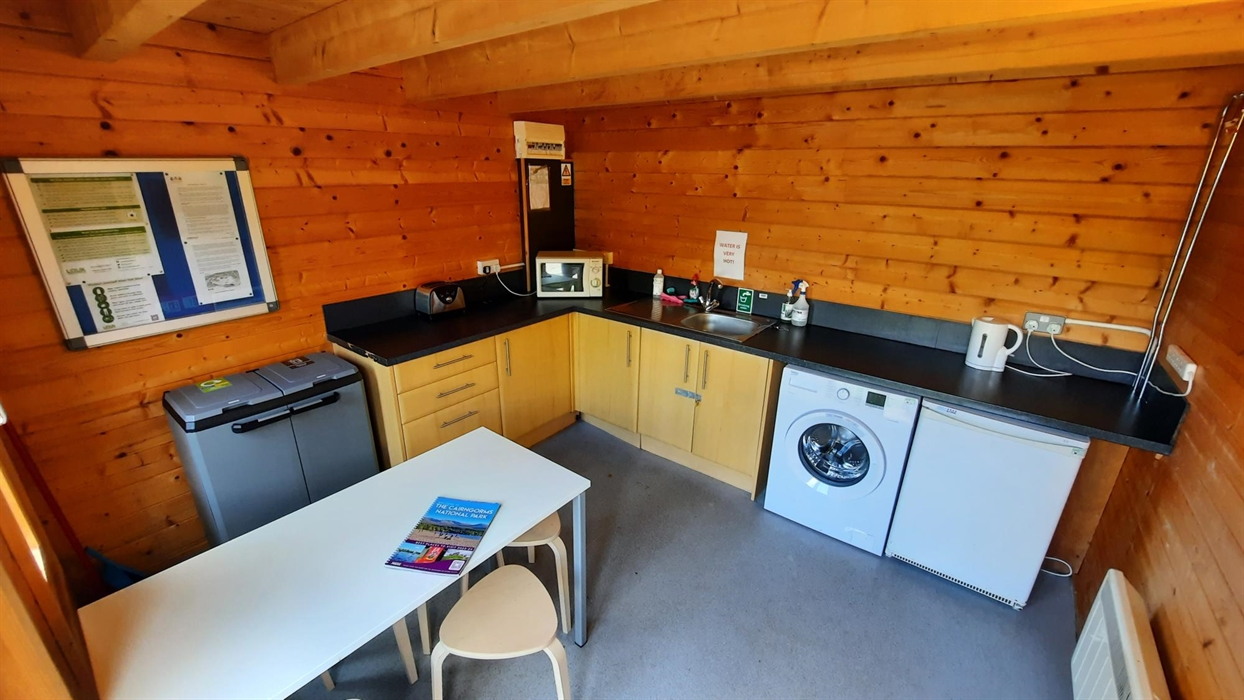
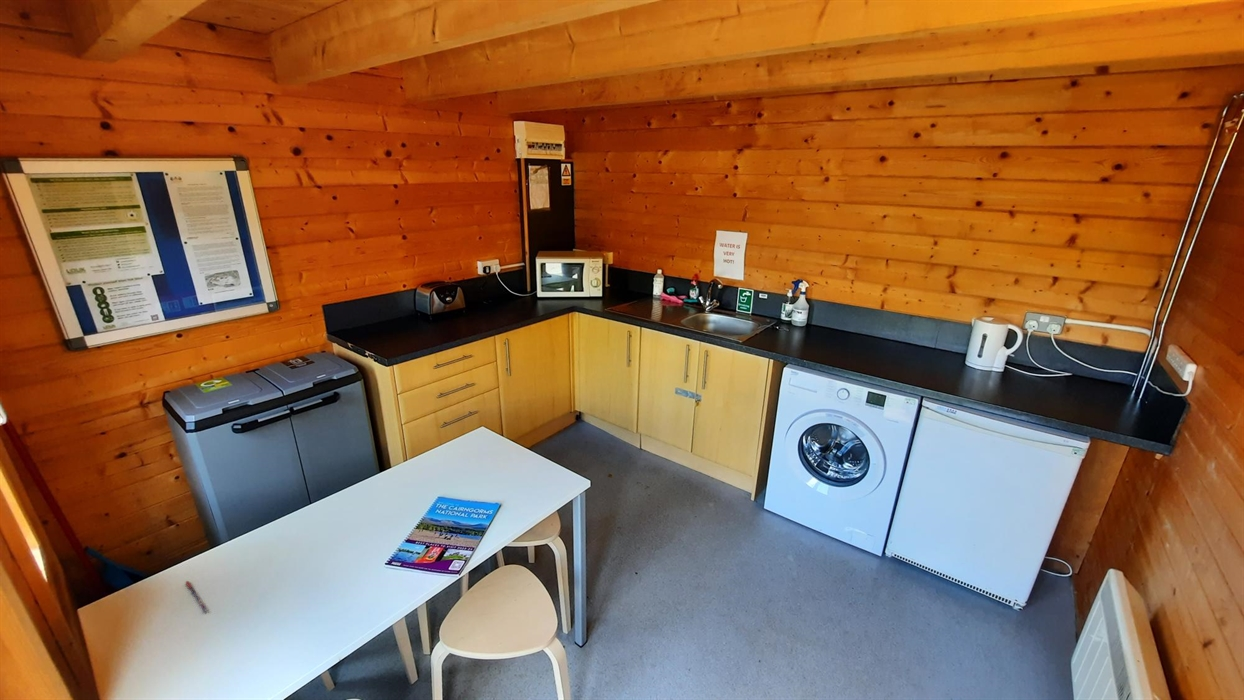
+ pen (196, 595)
